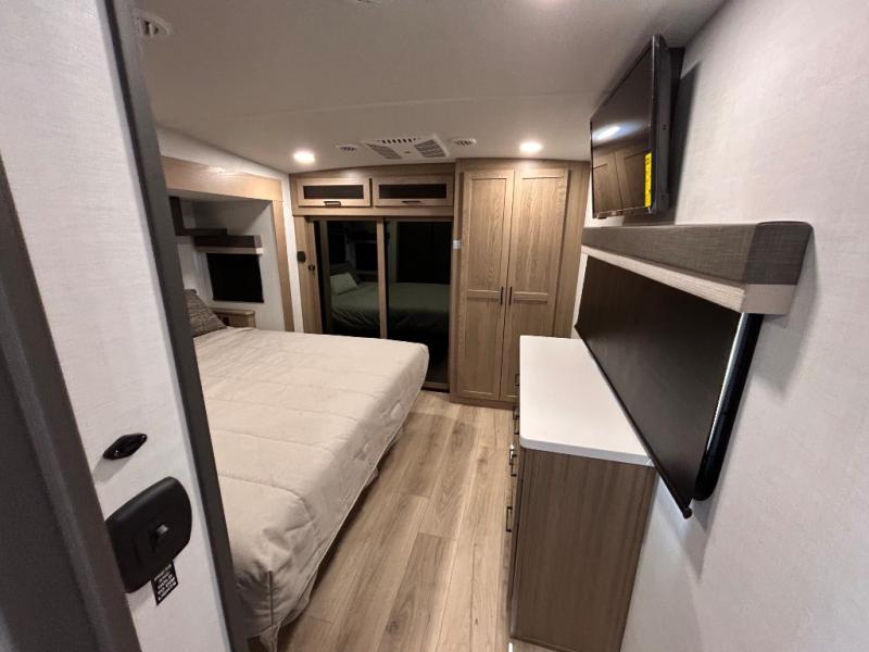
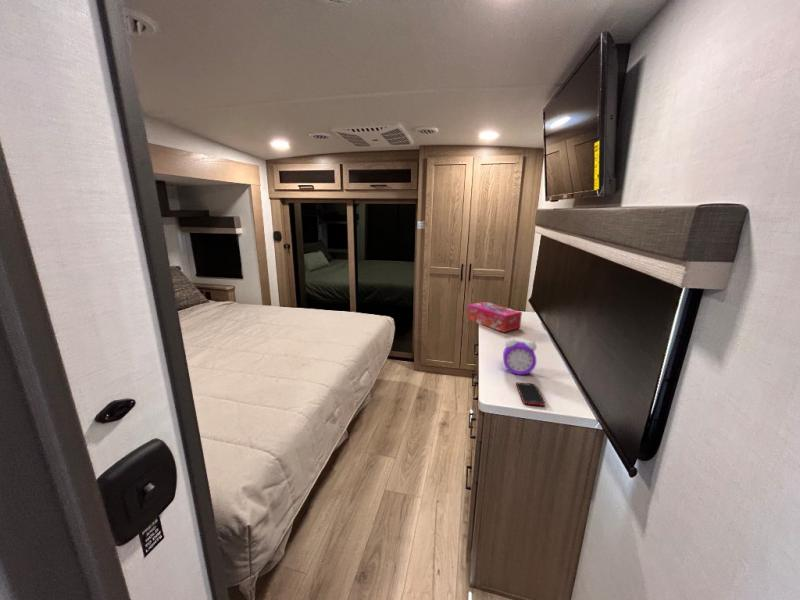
+ tissue box (493, 315)
+ alarm clock (519, 355)
+ cell phone (529, 393)
